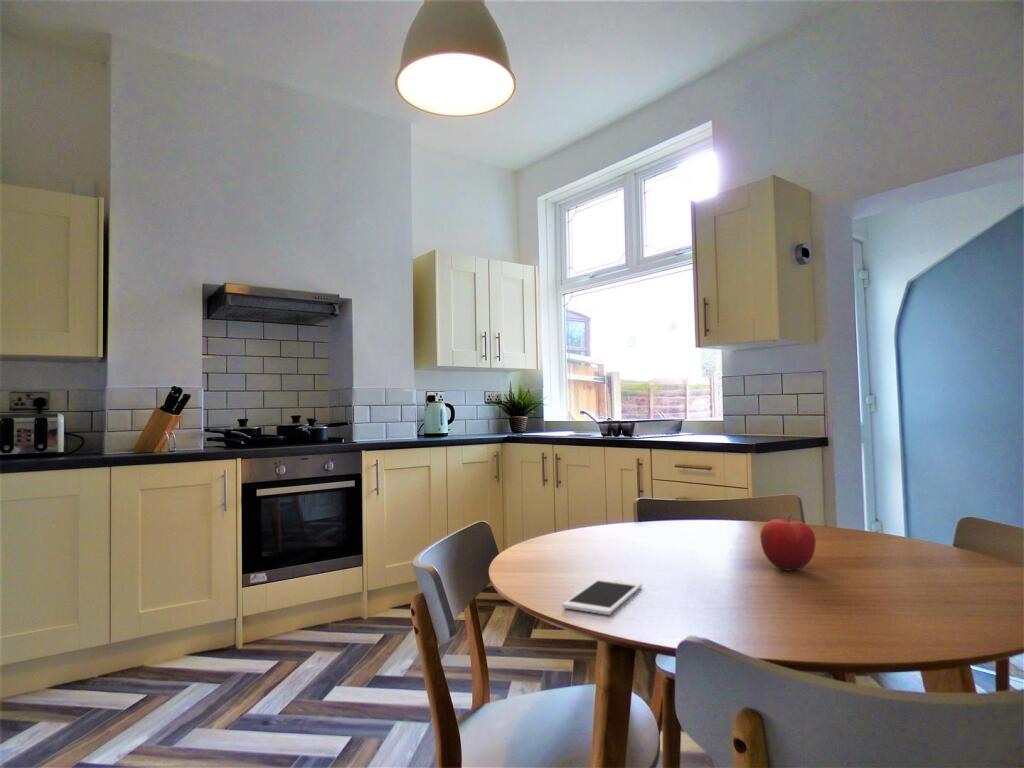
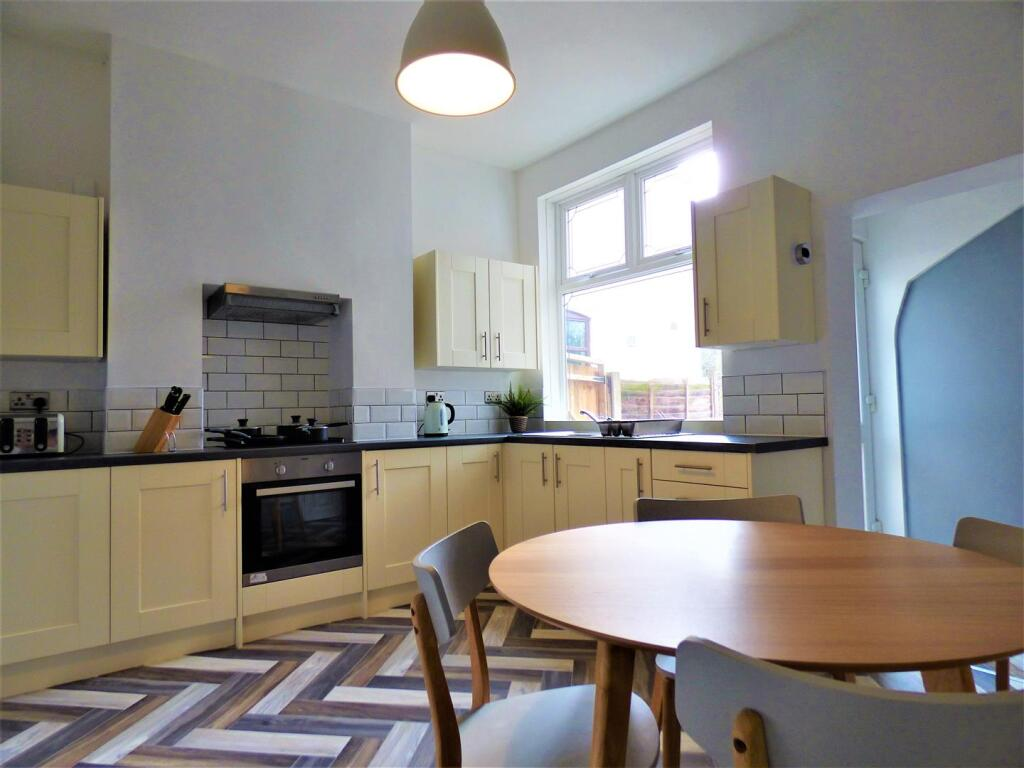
- fruit (787, 541)
- cell phone (604, 594)
